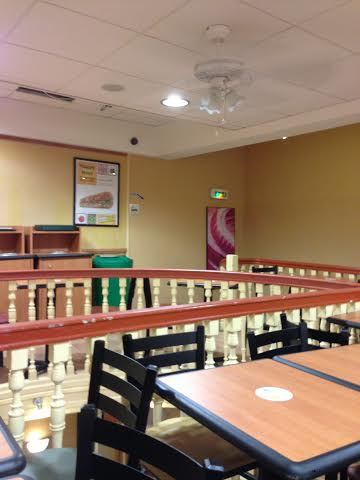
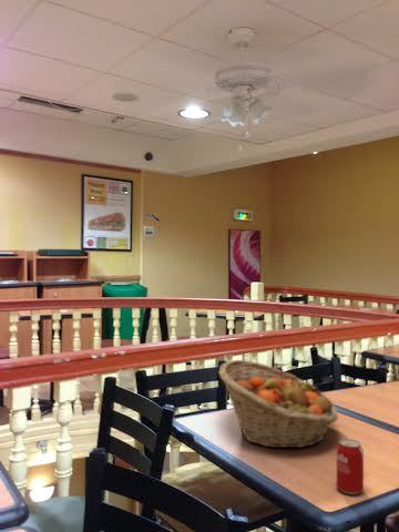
+ beverage can (349, 466)
+ fruit basket (276, 398)
